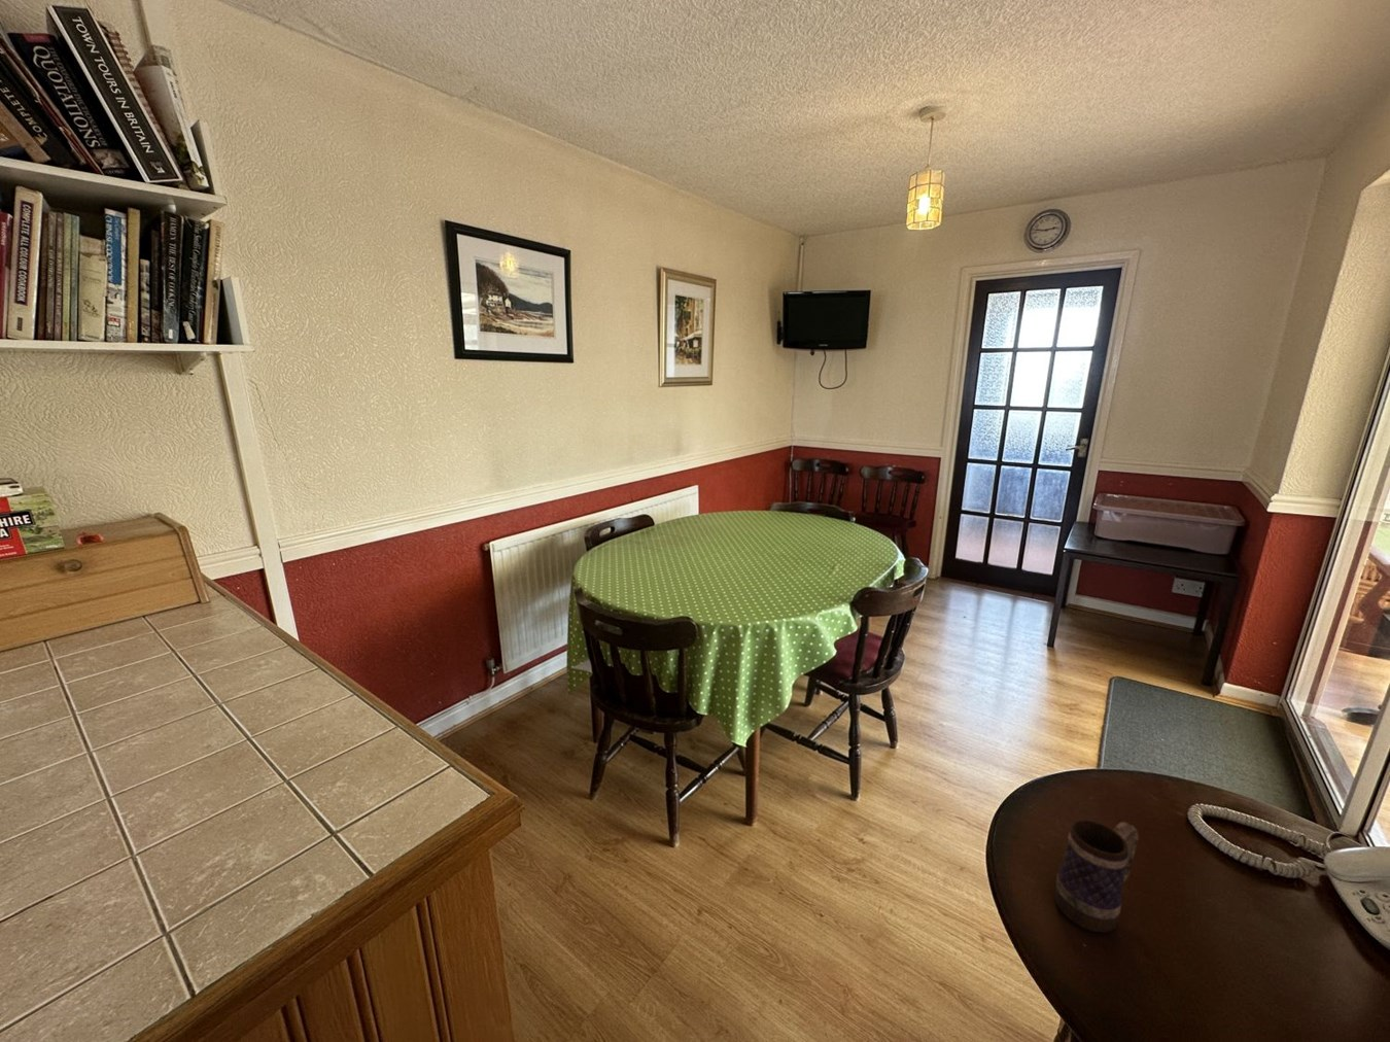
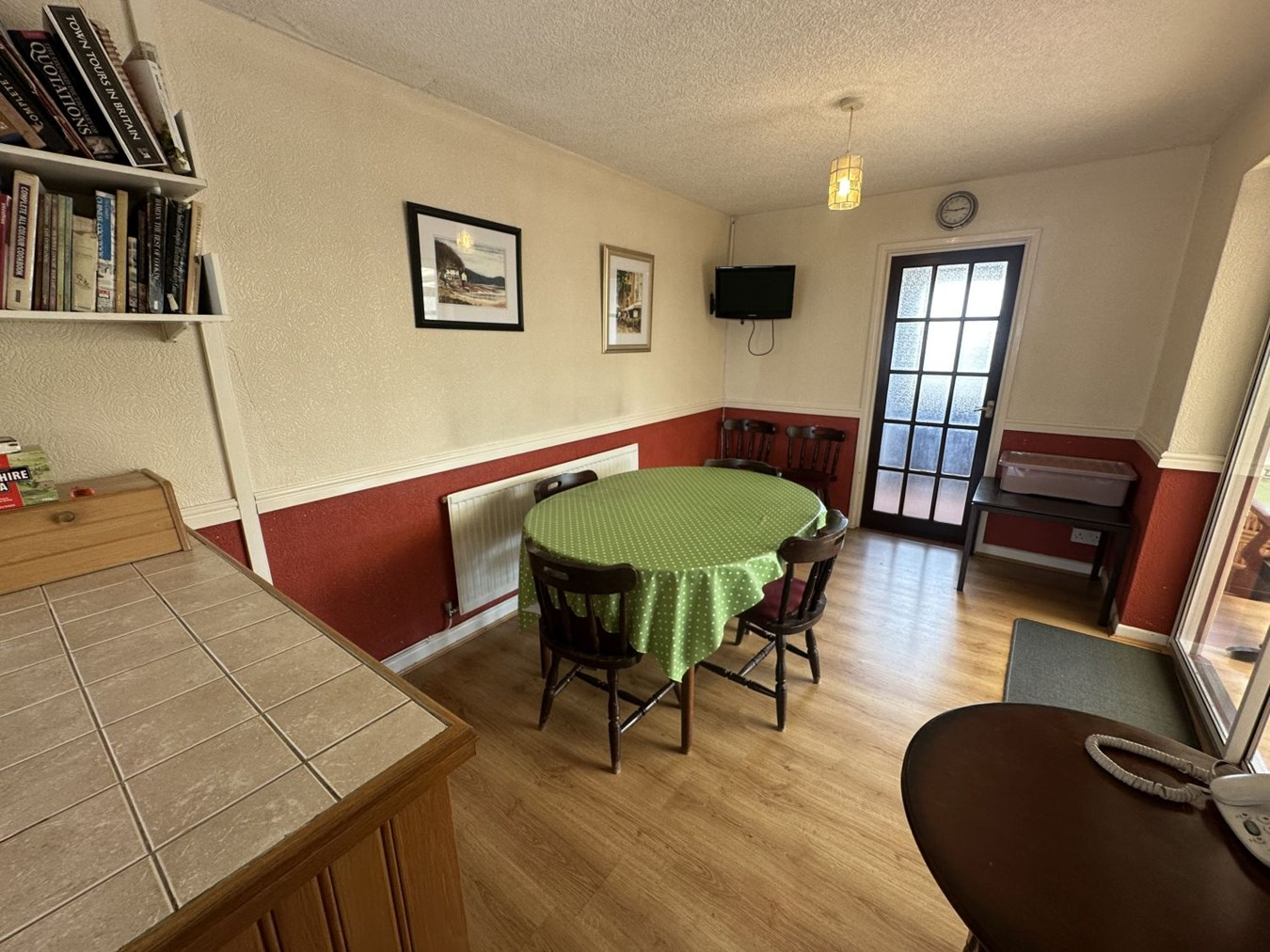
- mug (1101, 870)
